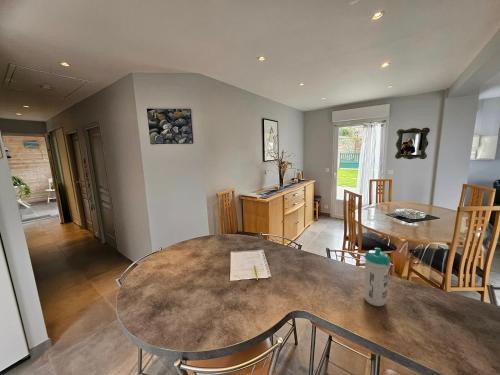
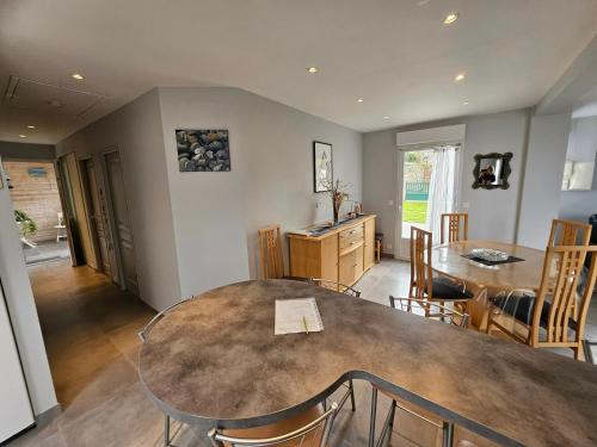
- water bottle (376, 274)
